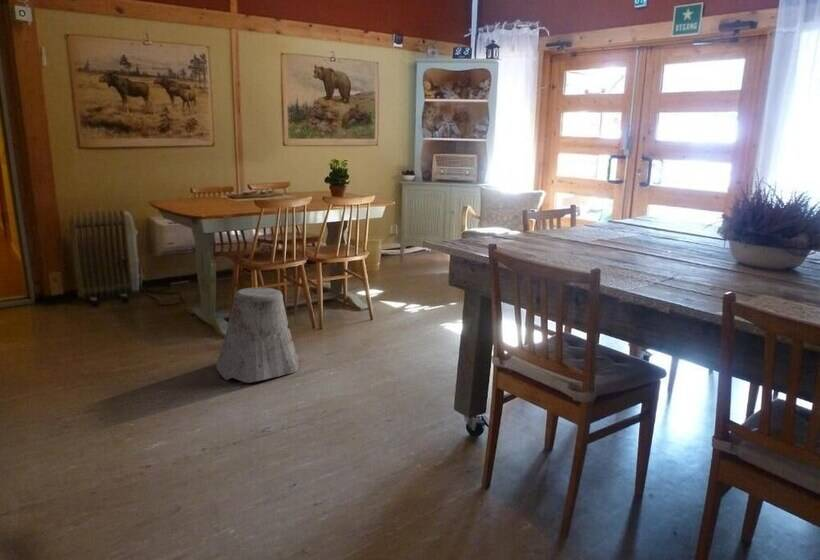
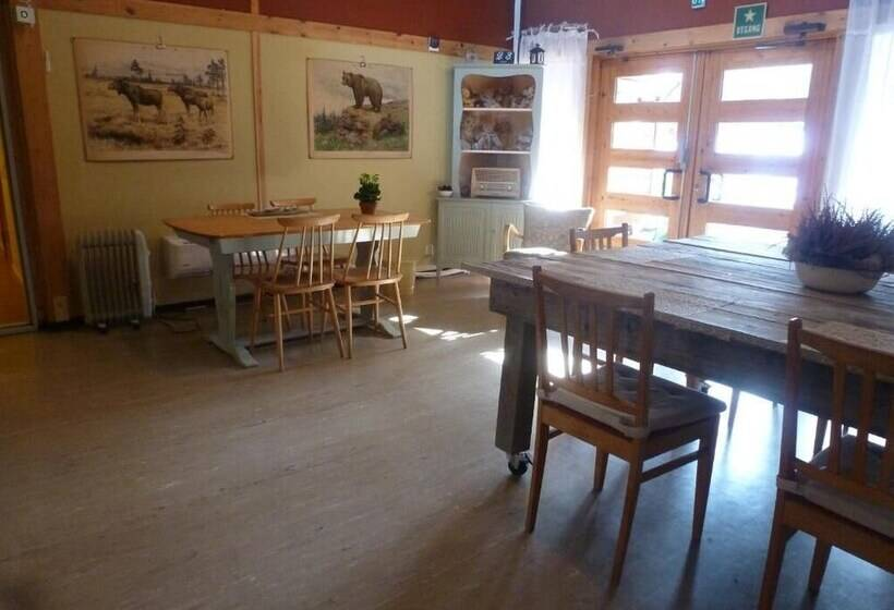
- stool (257, 330)
